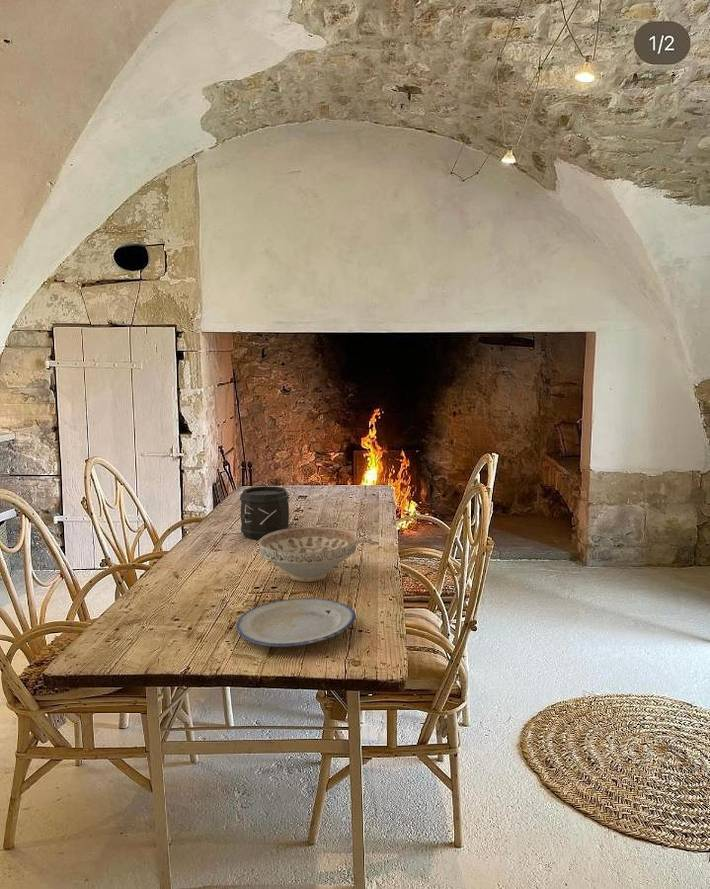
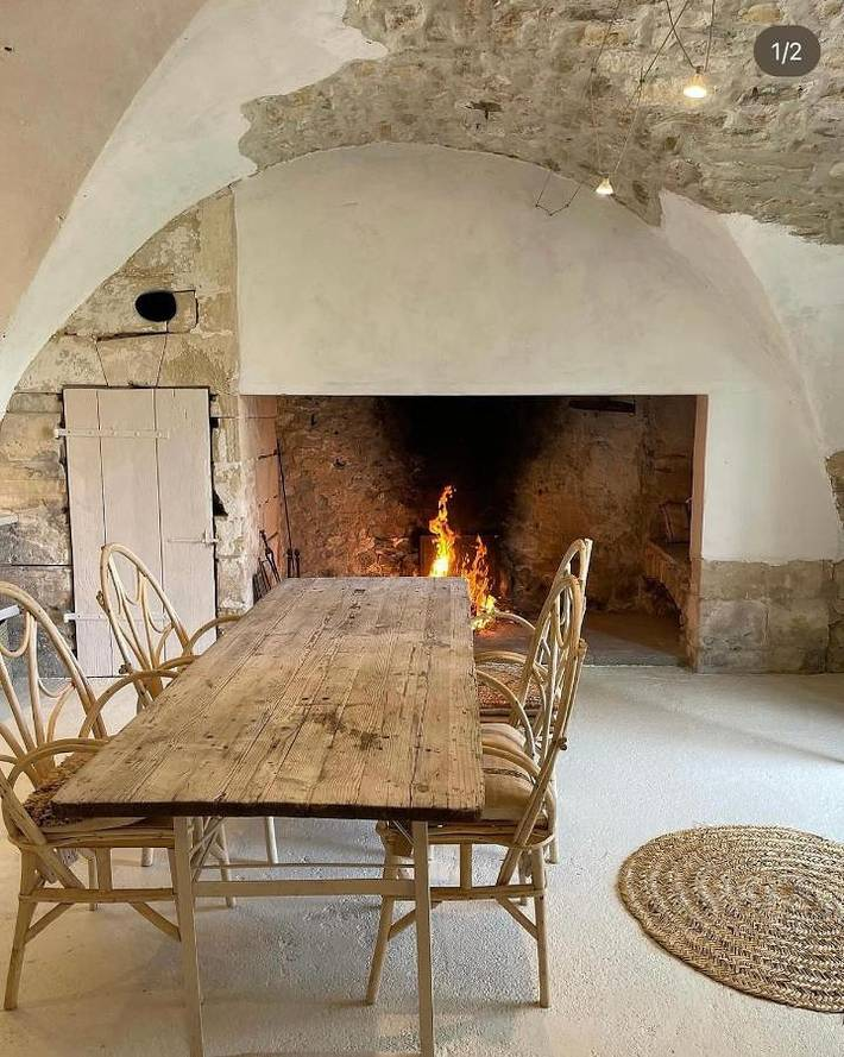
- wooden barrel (263, 512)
- plate (296, 622)
- decorative bowl (308, 557)
